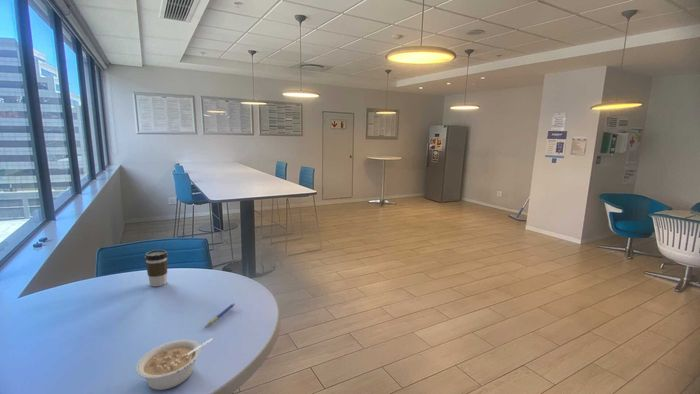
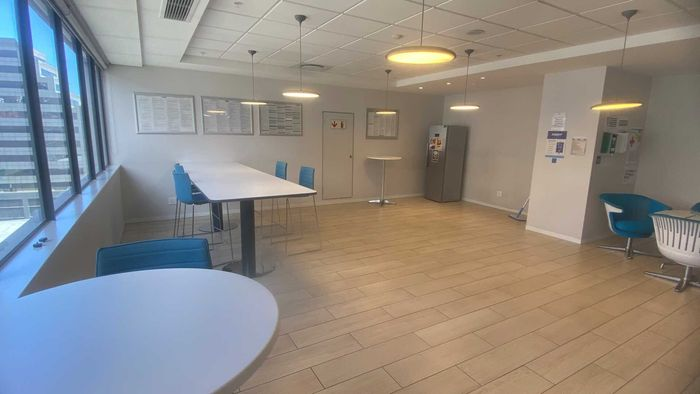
- coffee cup (157, 268)
- legume (172, 363)
- pen (220, 315)
